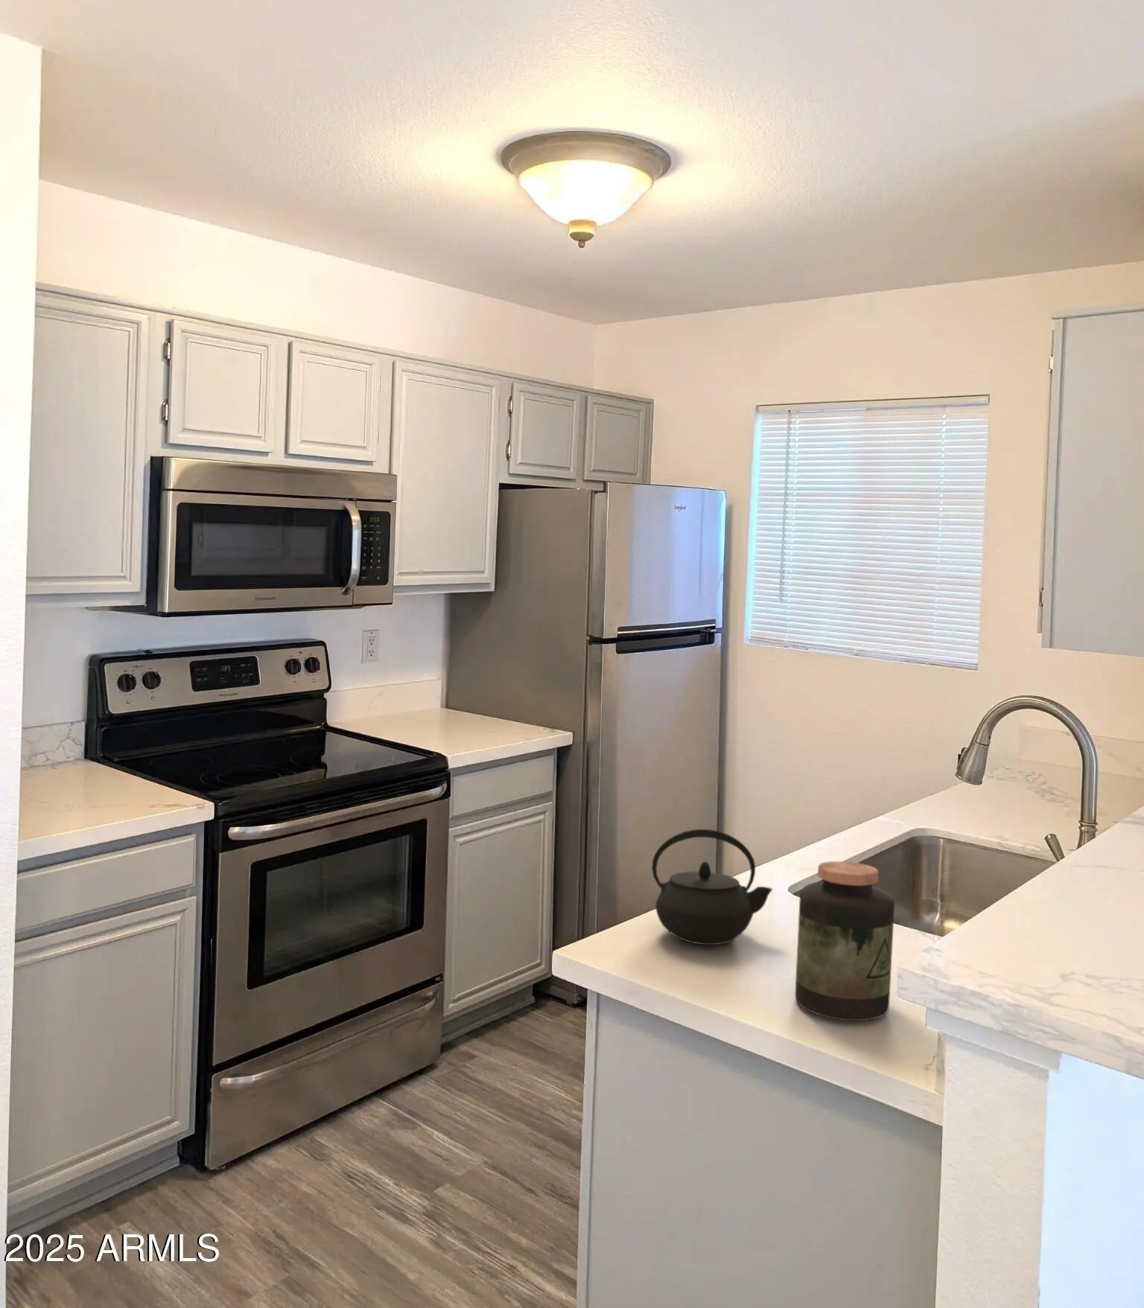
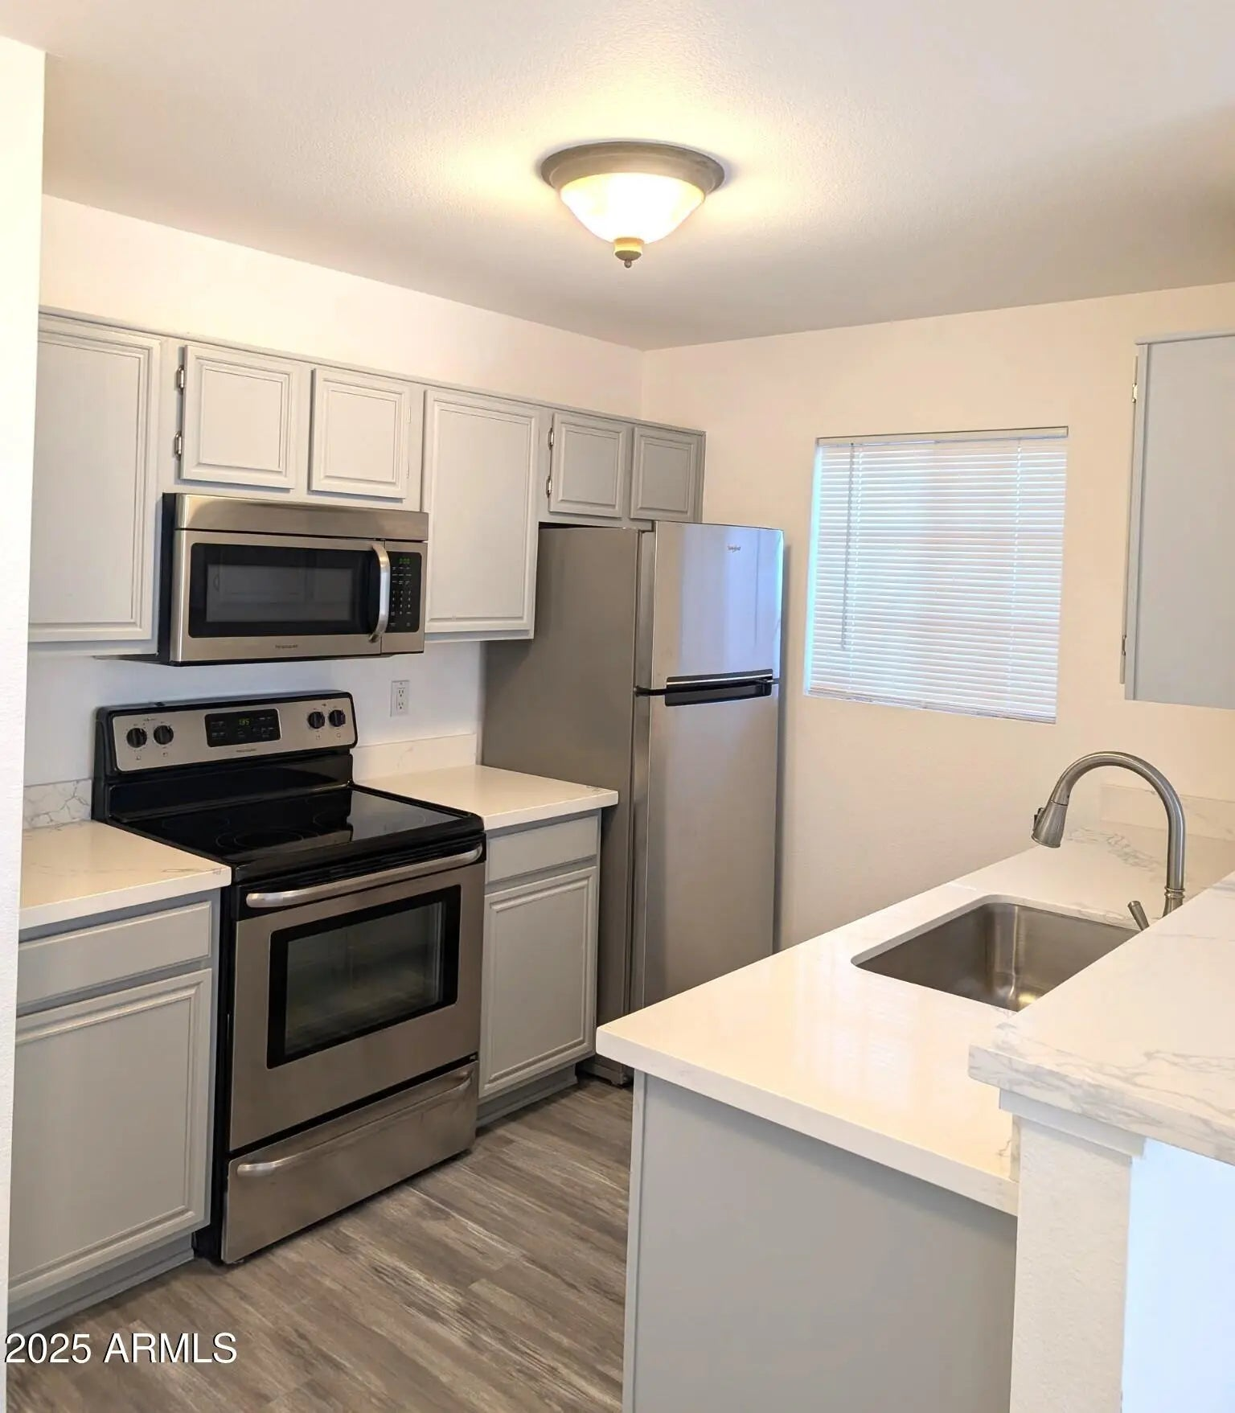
- kettle (711, 883)
- jar (845, 935)
